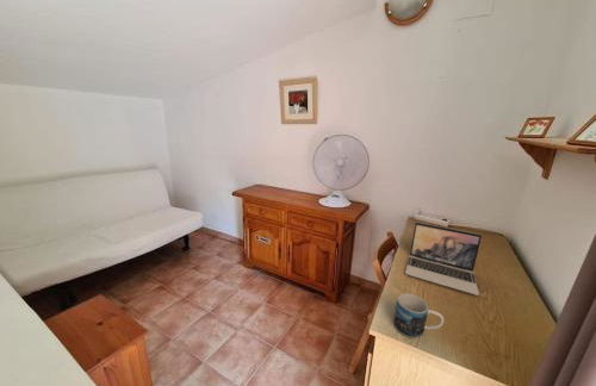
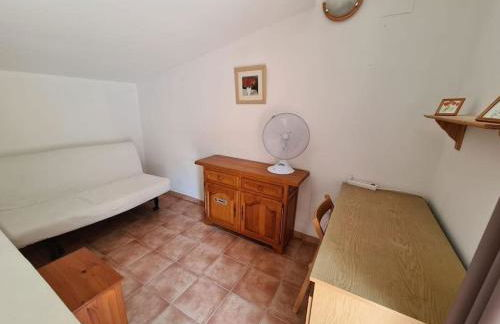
- mug (417, 317)
- laptop (443, 255)
